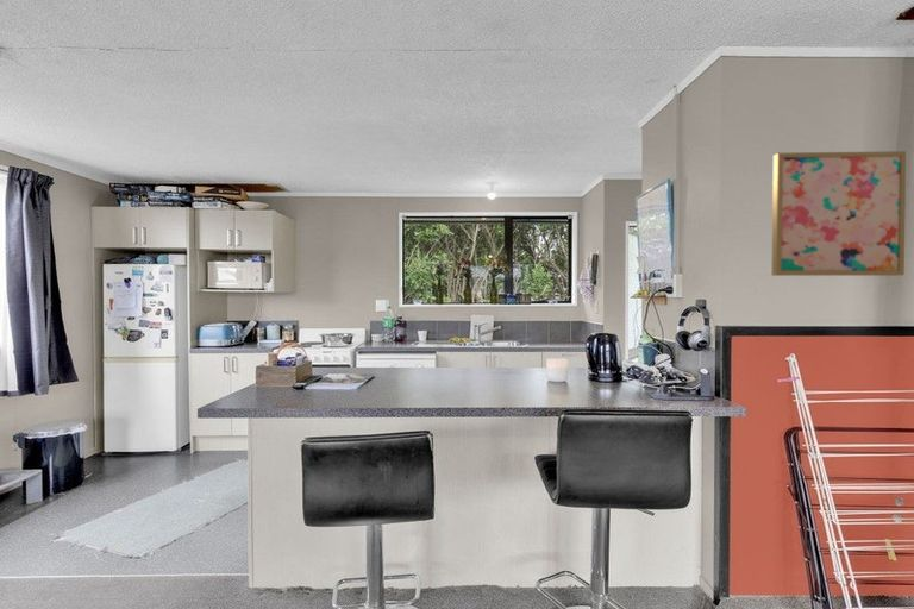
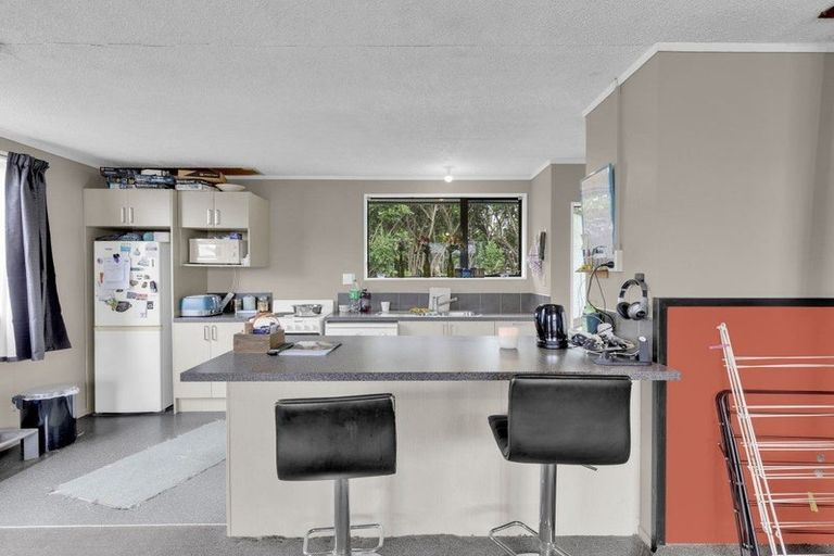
- wall art (837, 214)
